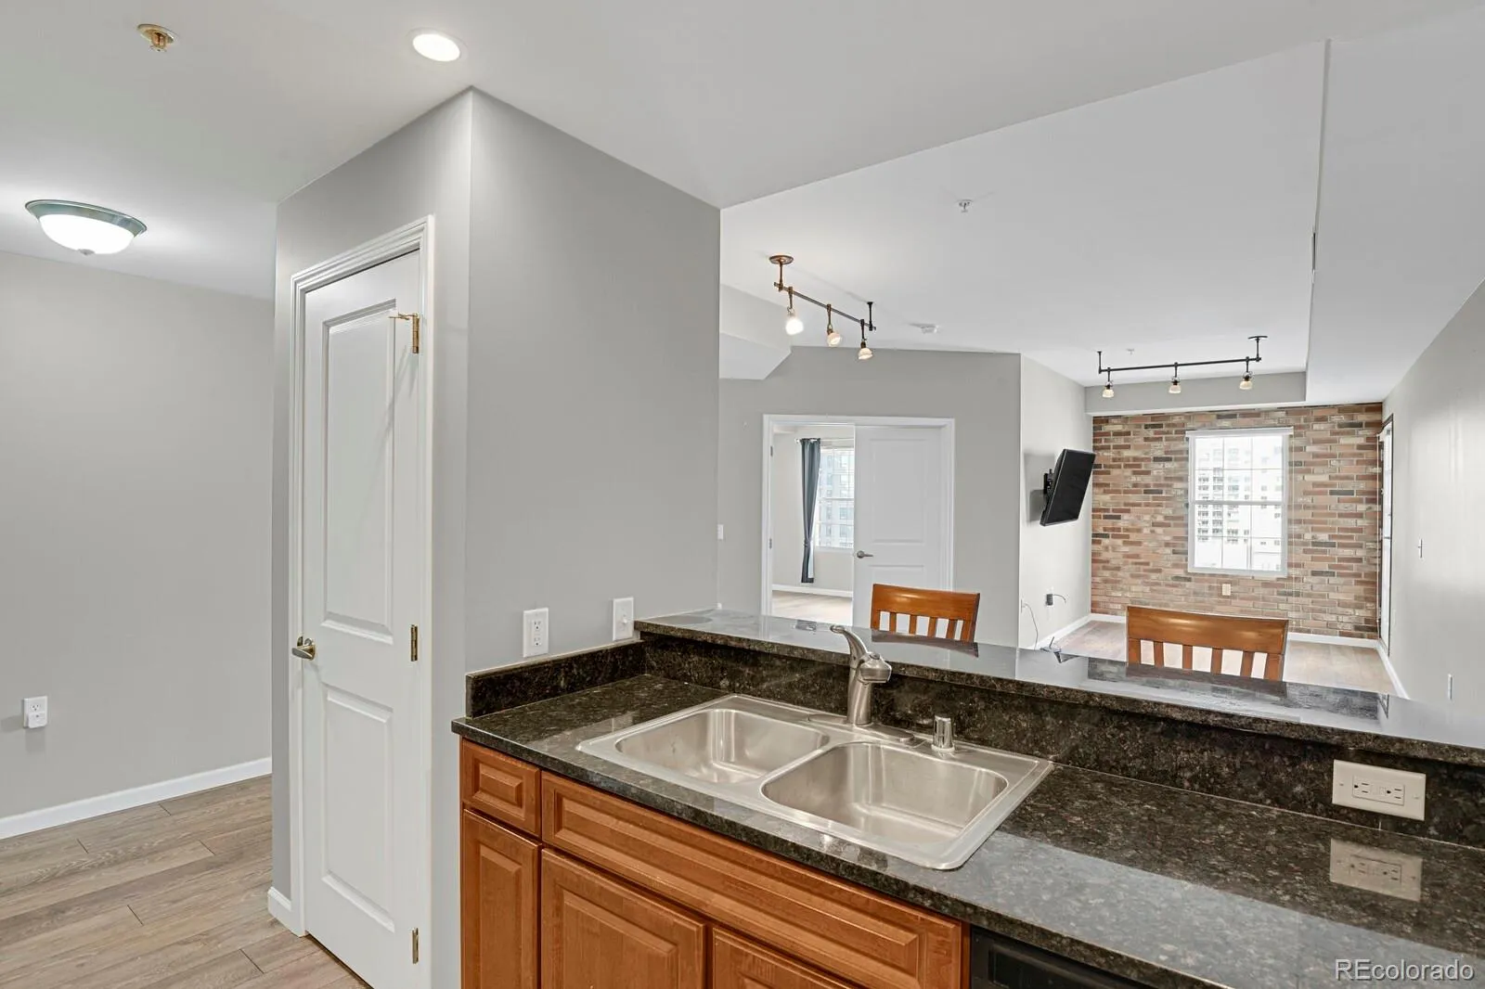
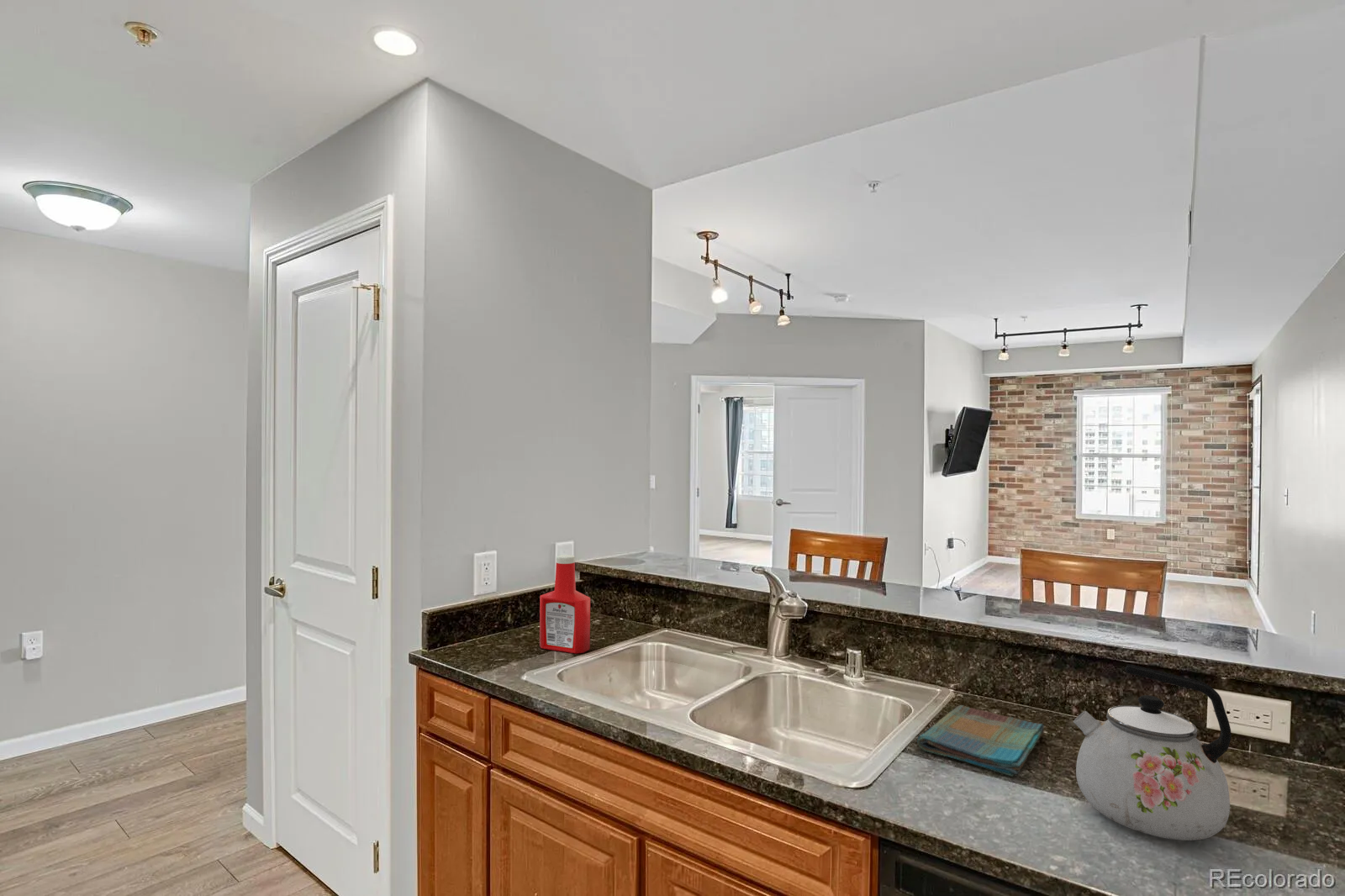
+ kettle (1148, 742)
+ dish towel (982, 735)
+ soap bottle (565, 602)
